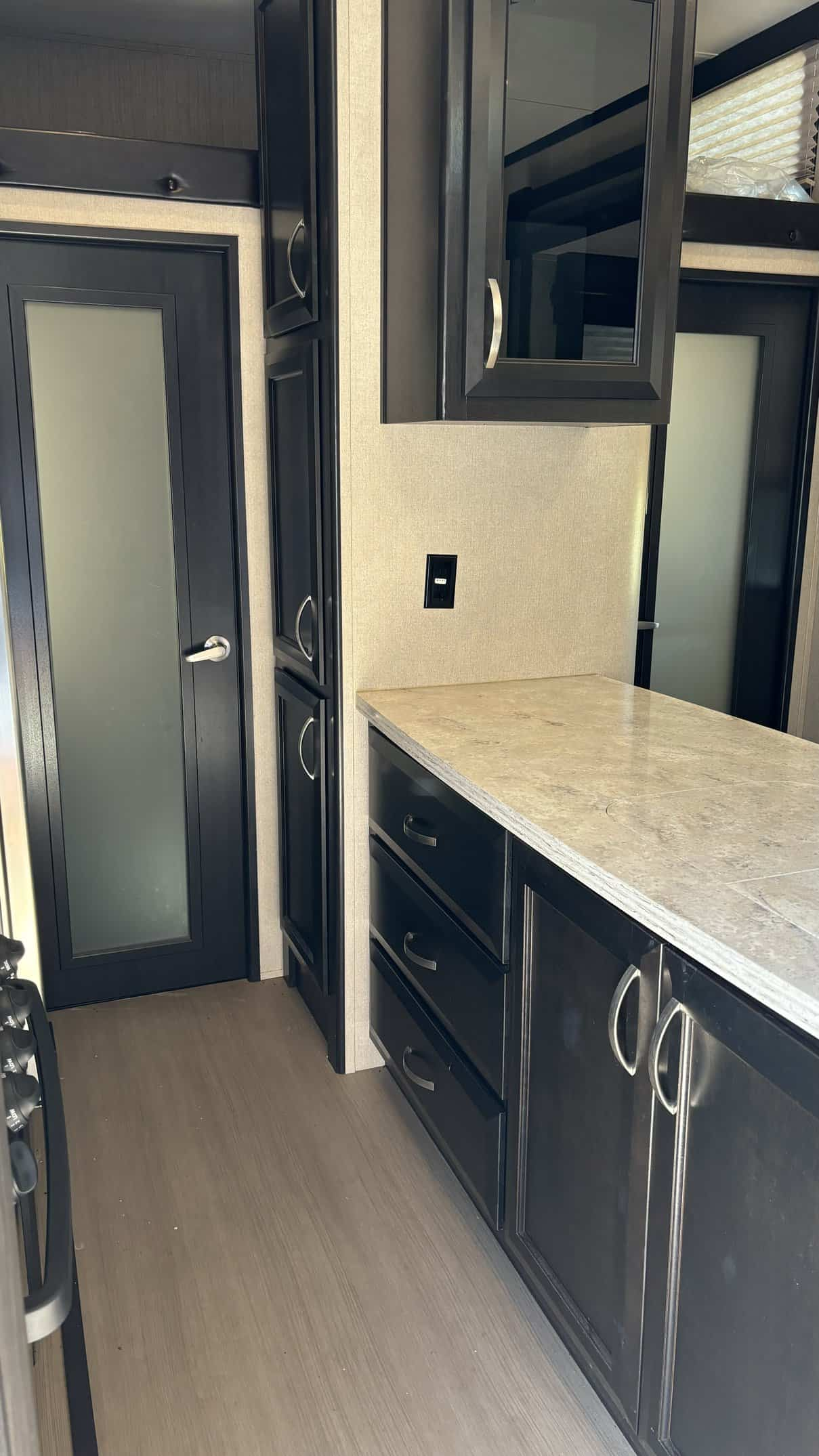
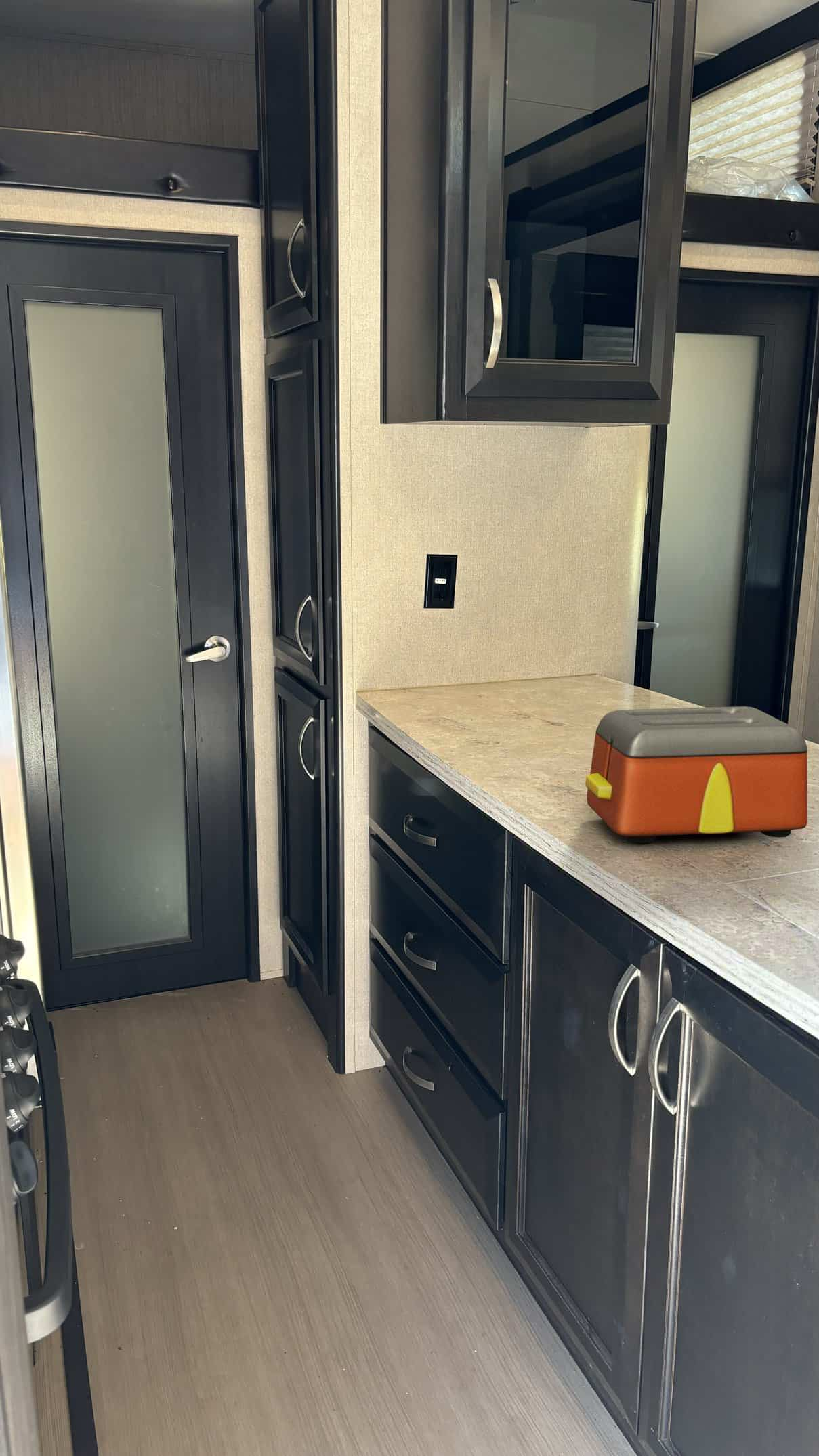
+ toaster (691, 772)
